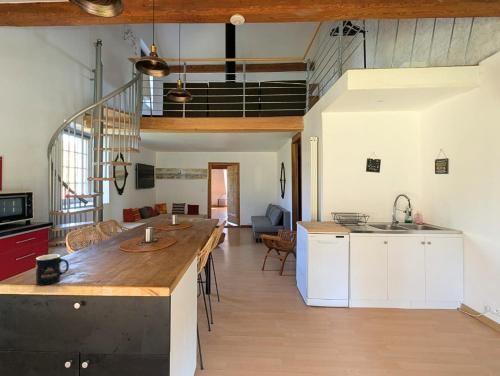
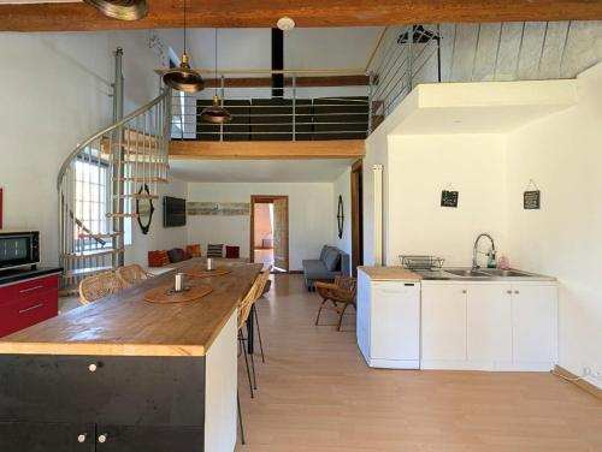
- mug (52, 268)
